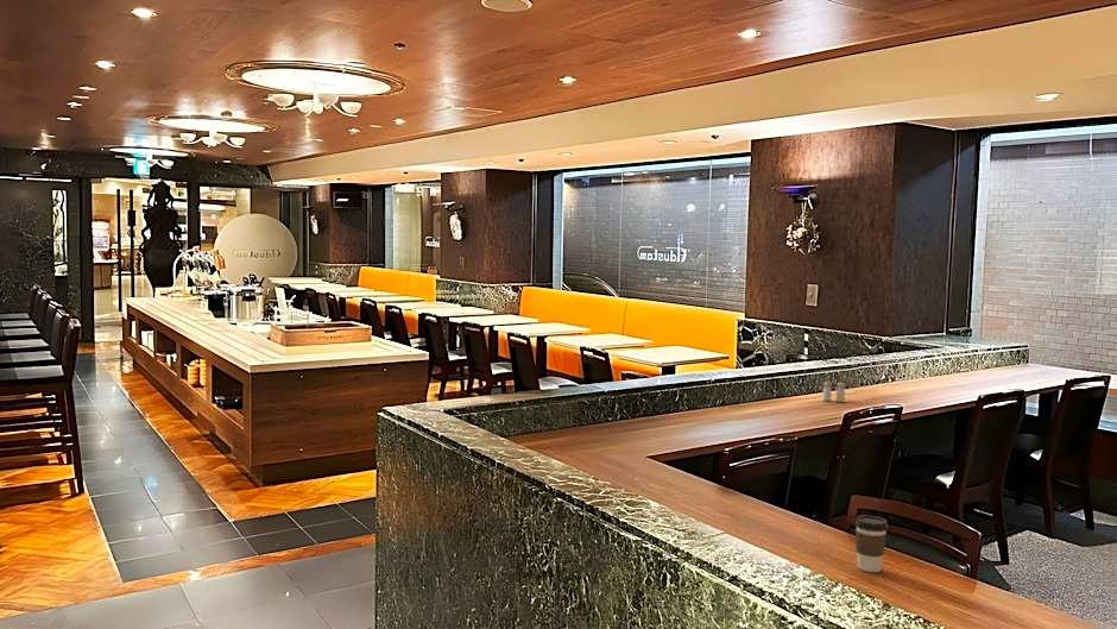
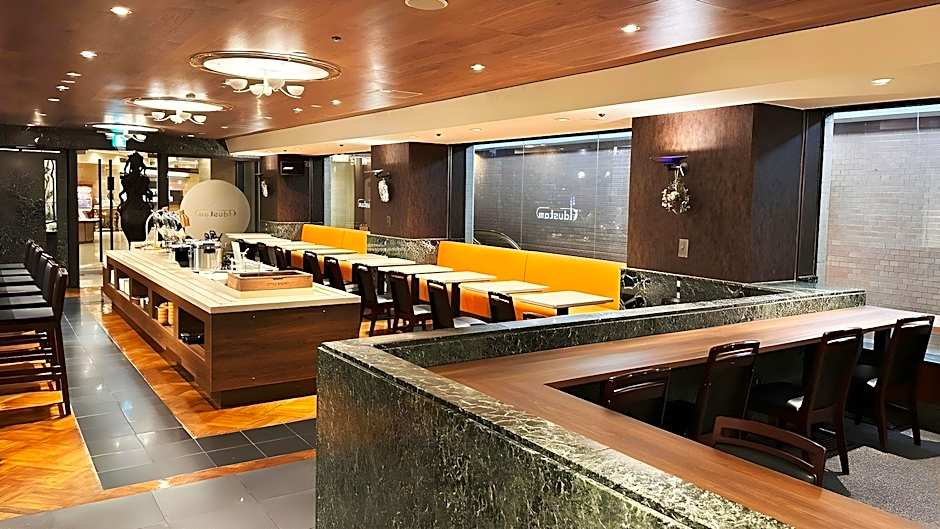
- salt and pepper shaker (837, 391)
- coffee cup (870, 543)
